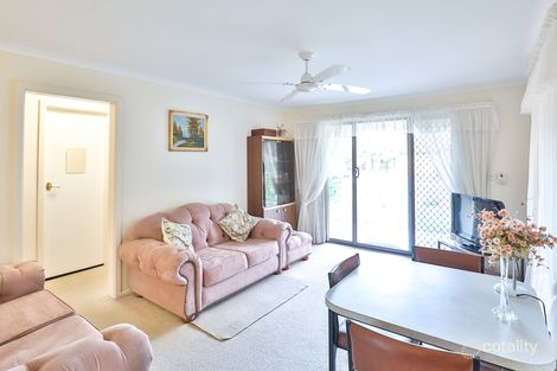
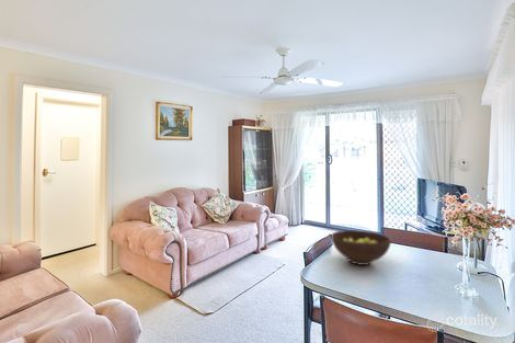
+ fruit bowl (359, 249)
